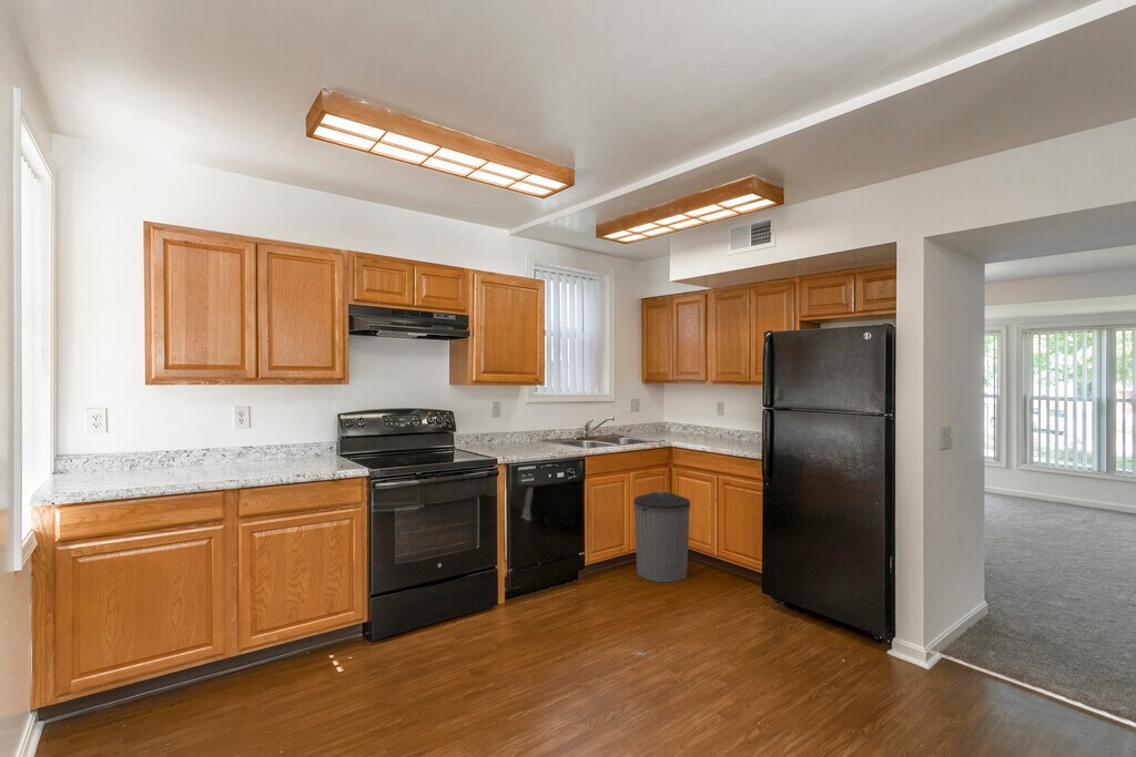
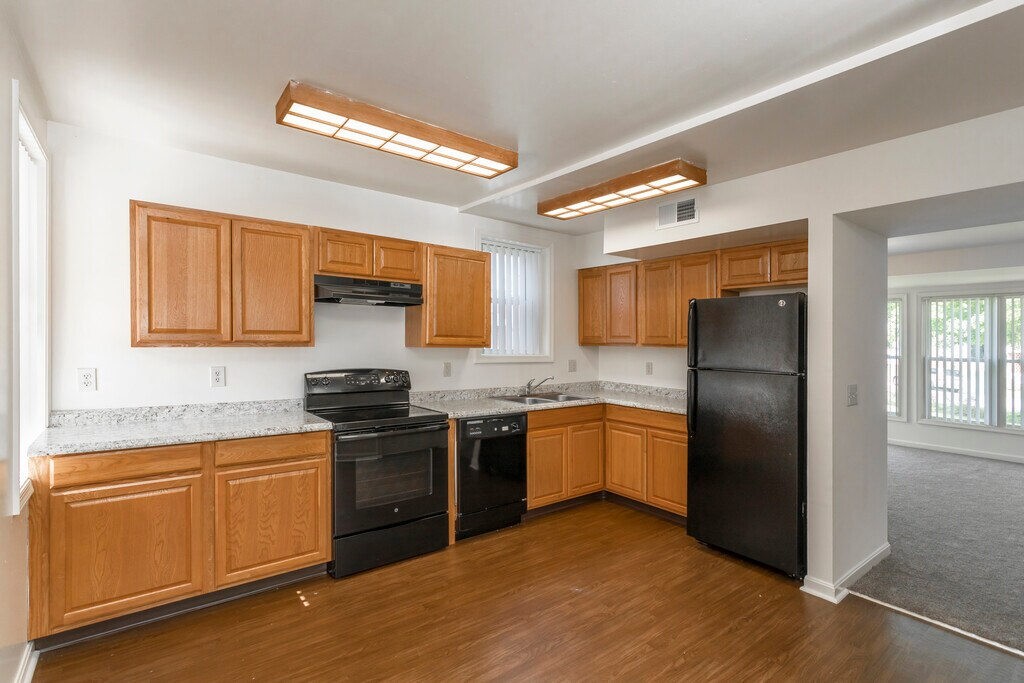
- trash can (661, 532)
